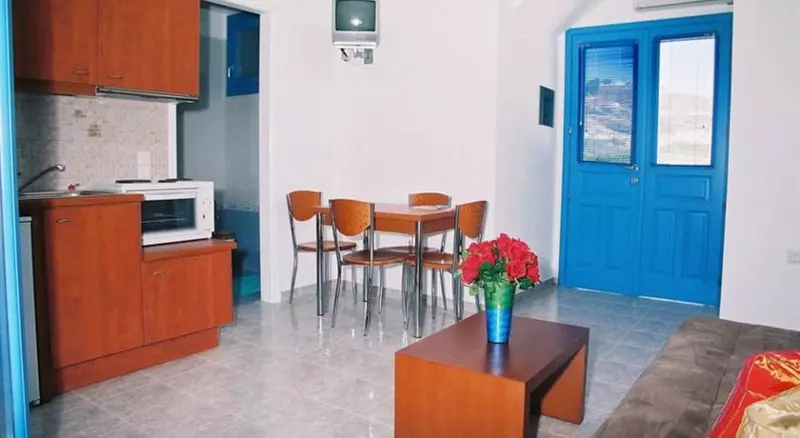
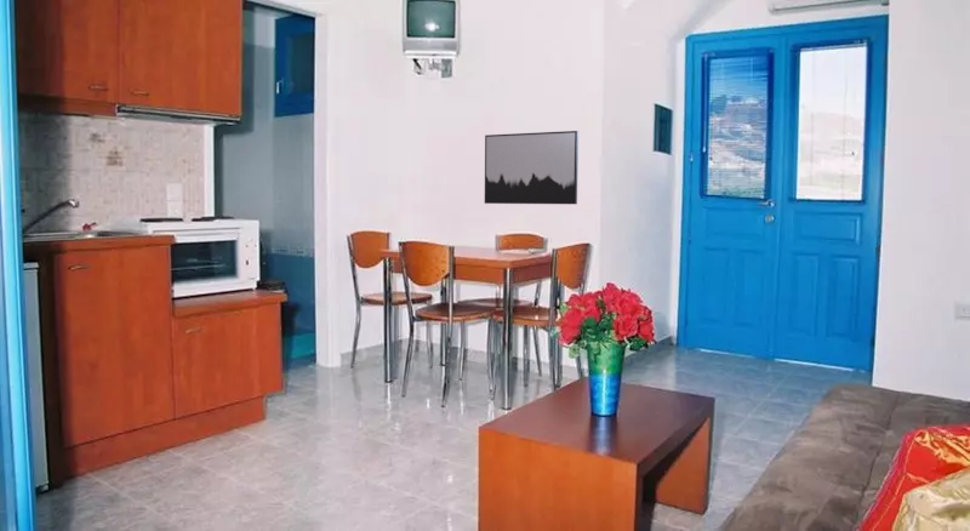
+ wall art (529, 169)
